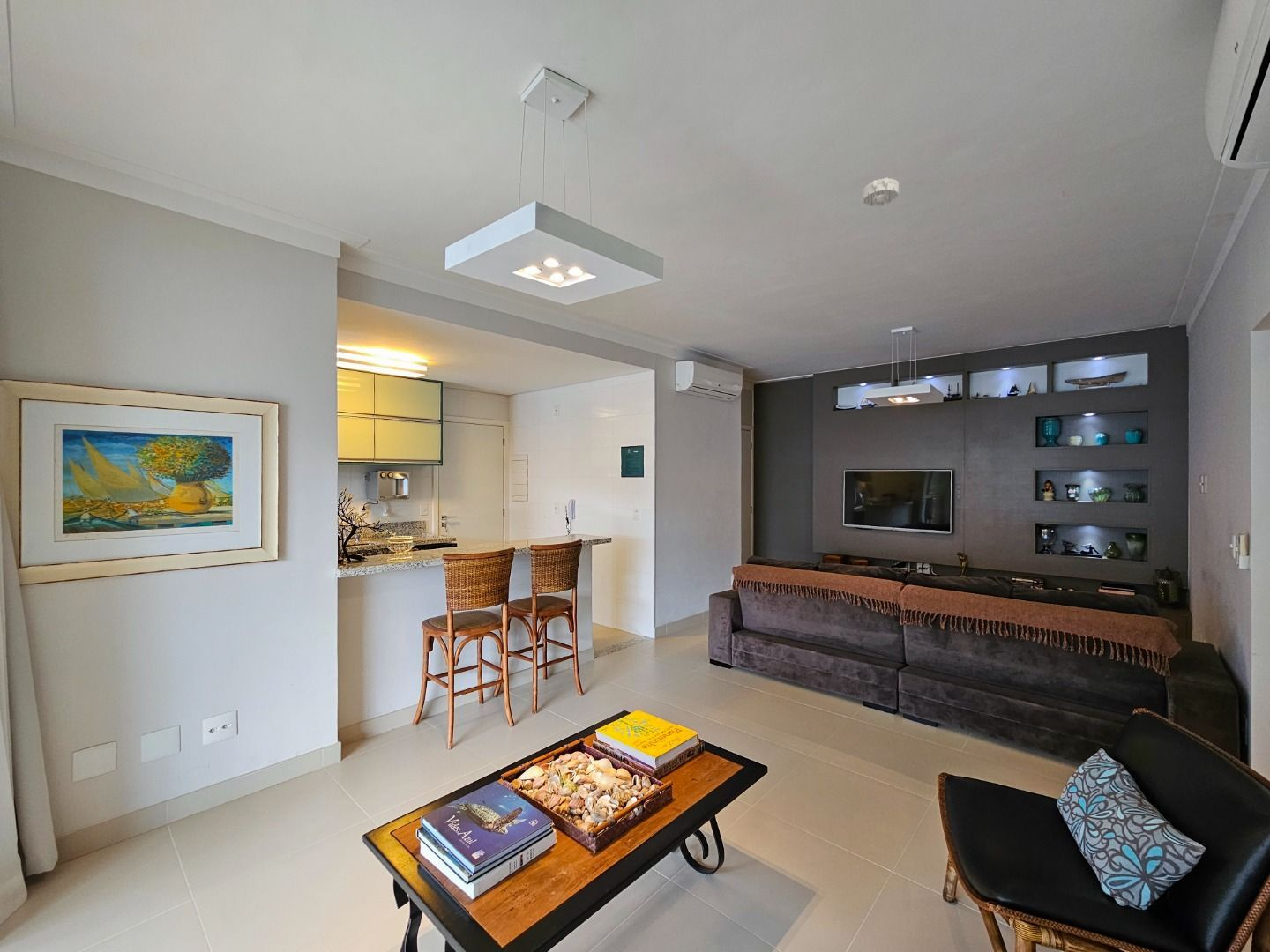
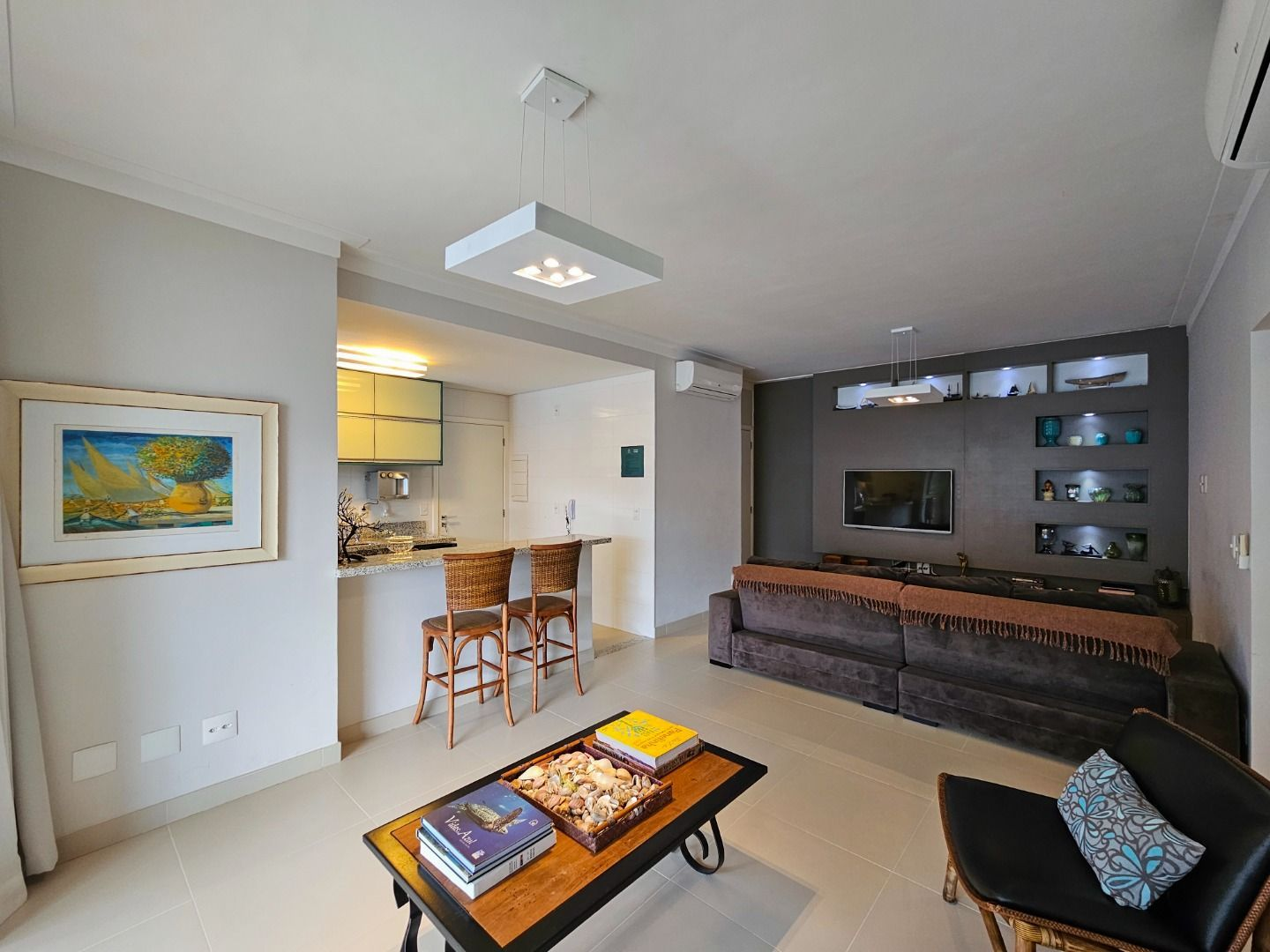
- smoke detector (880, 191)
